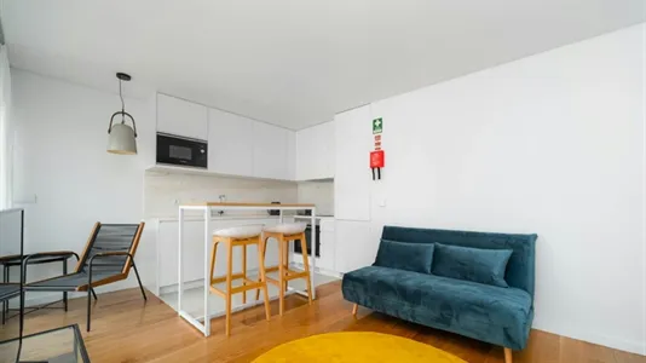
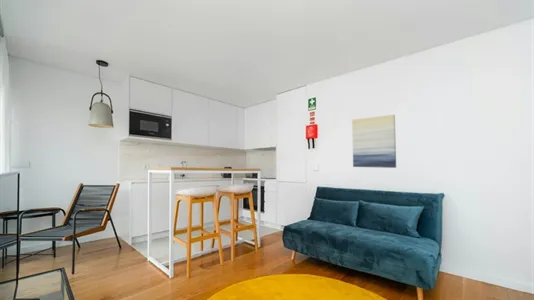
+ wall art (372, 142)
